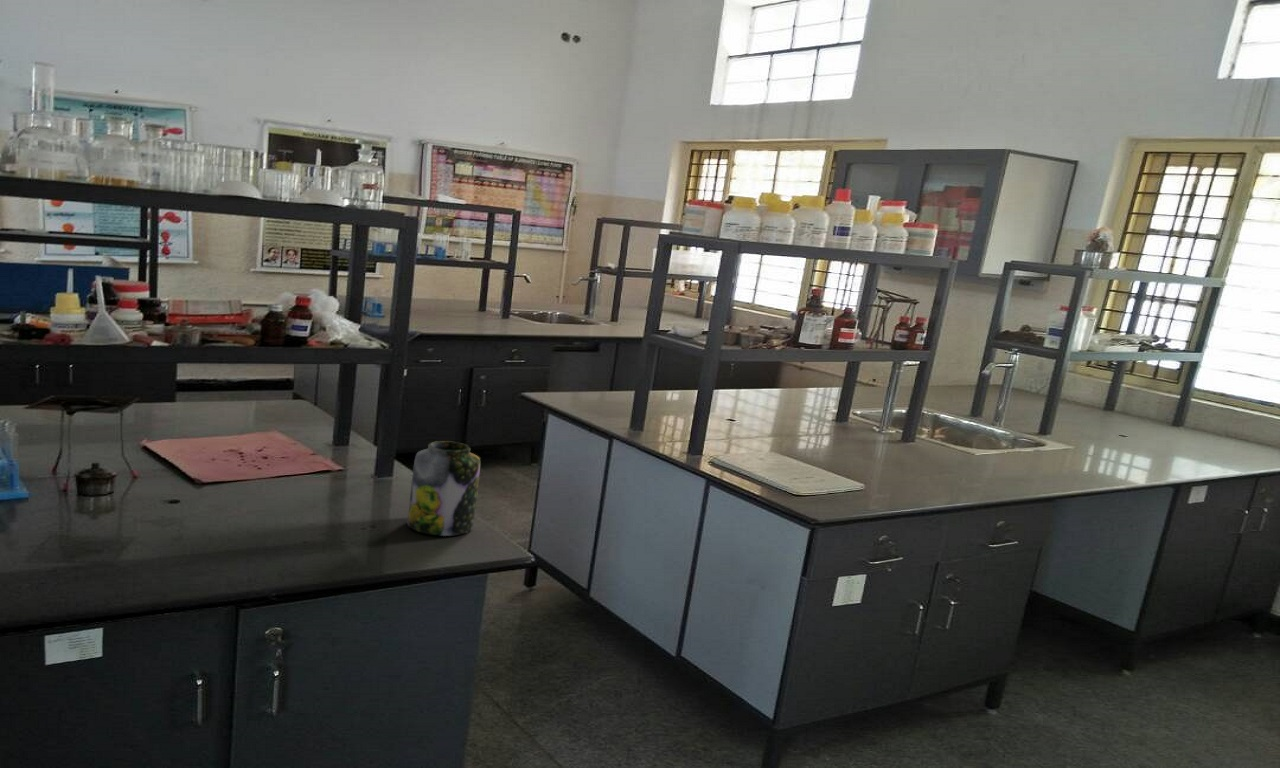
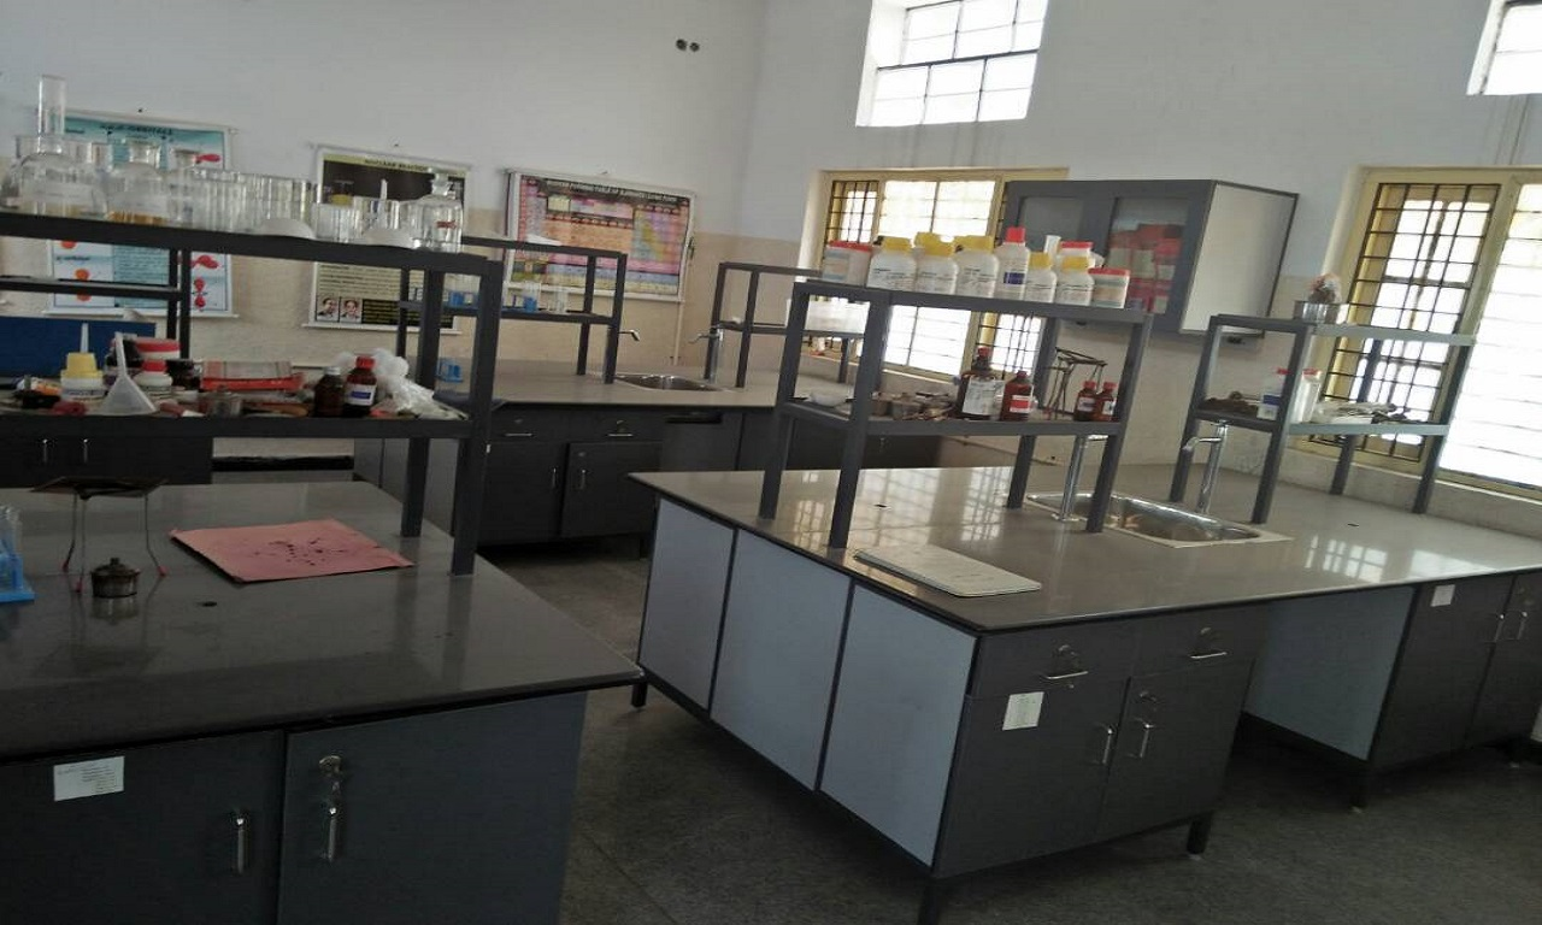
- jar (445, 486)
